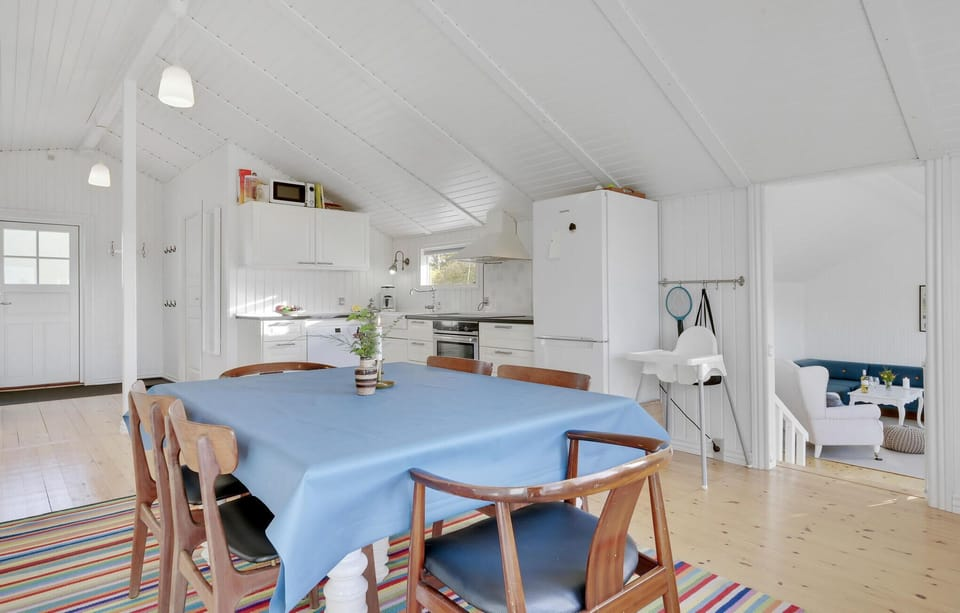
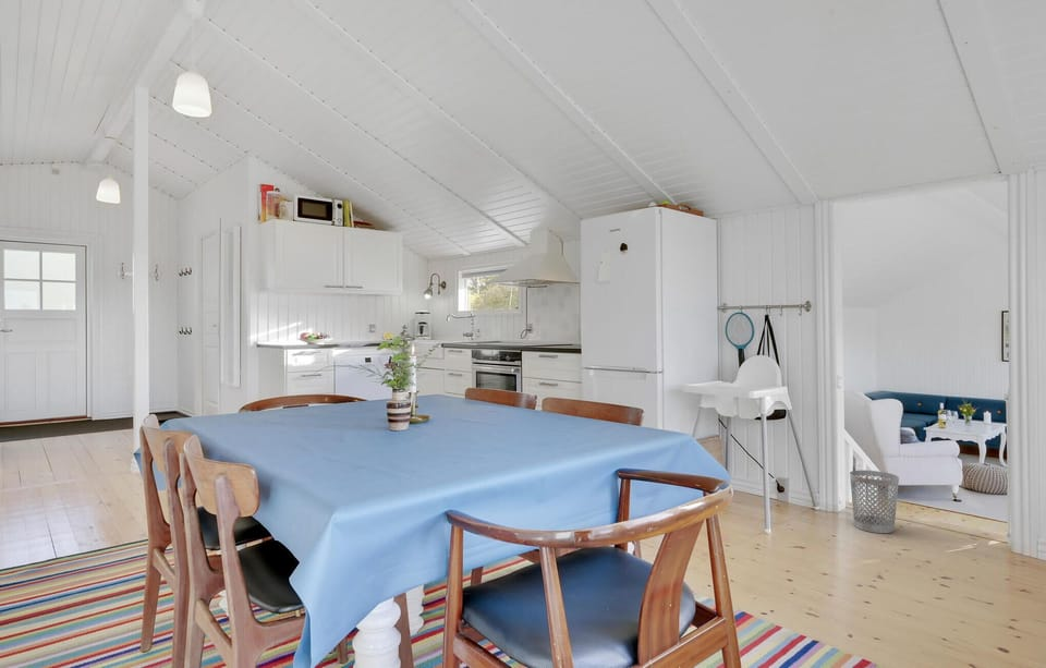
+ wastebasket (874, 501)
